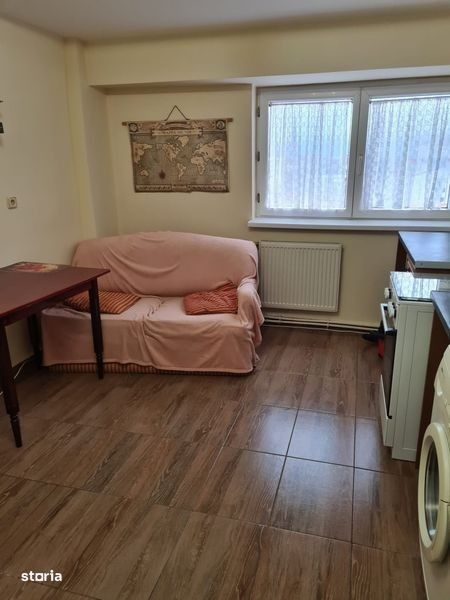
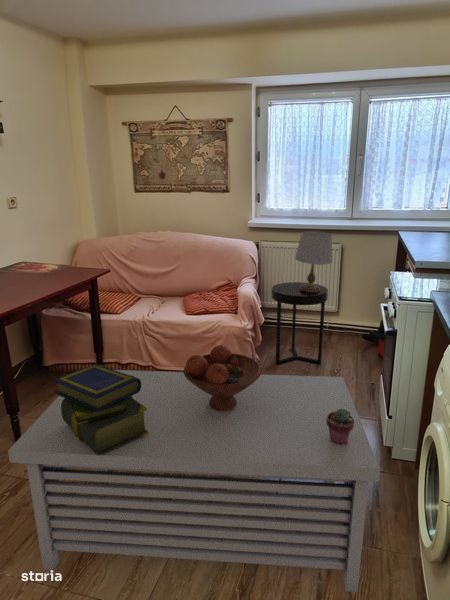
+ coffee table (202, 465)
+ table lamp (311, 262)
+ potted succulent (340, 424)
+ stack of books (99, 403)
+ fruit bowl (222, 378)
+ side table (294, 324)
